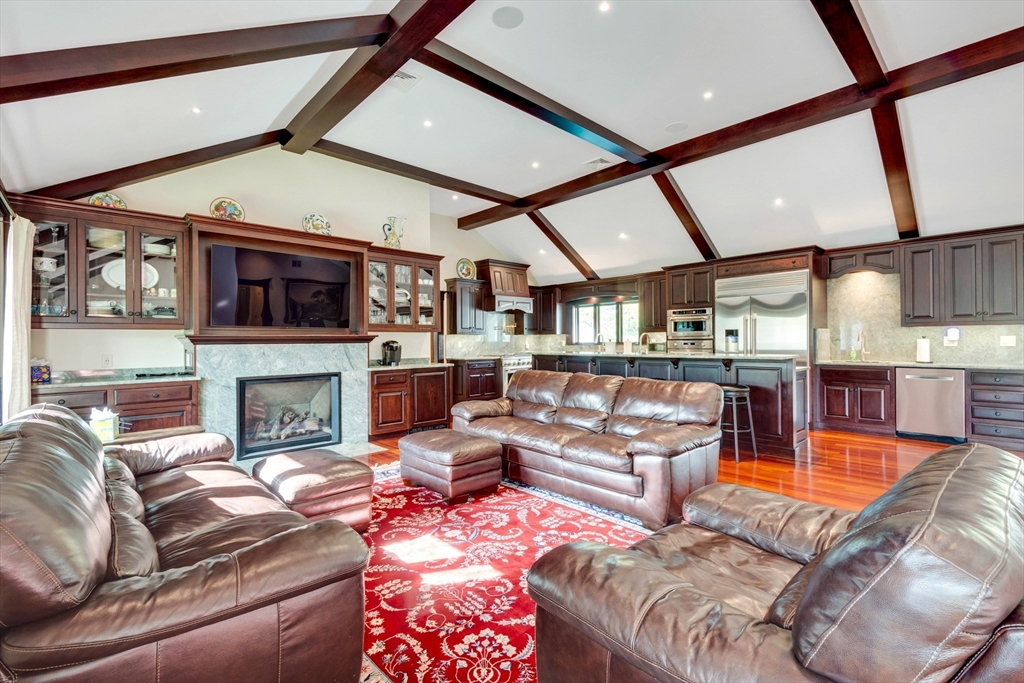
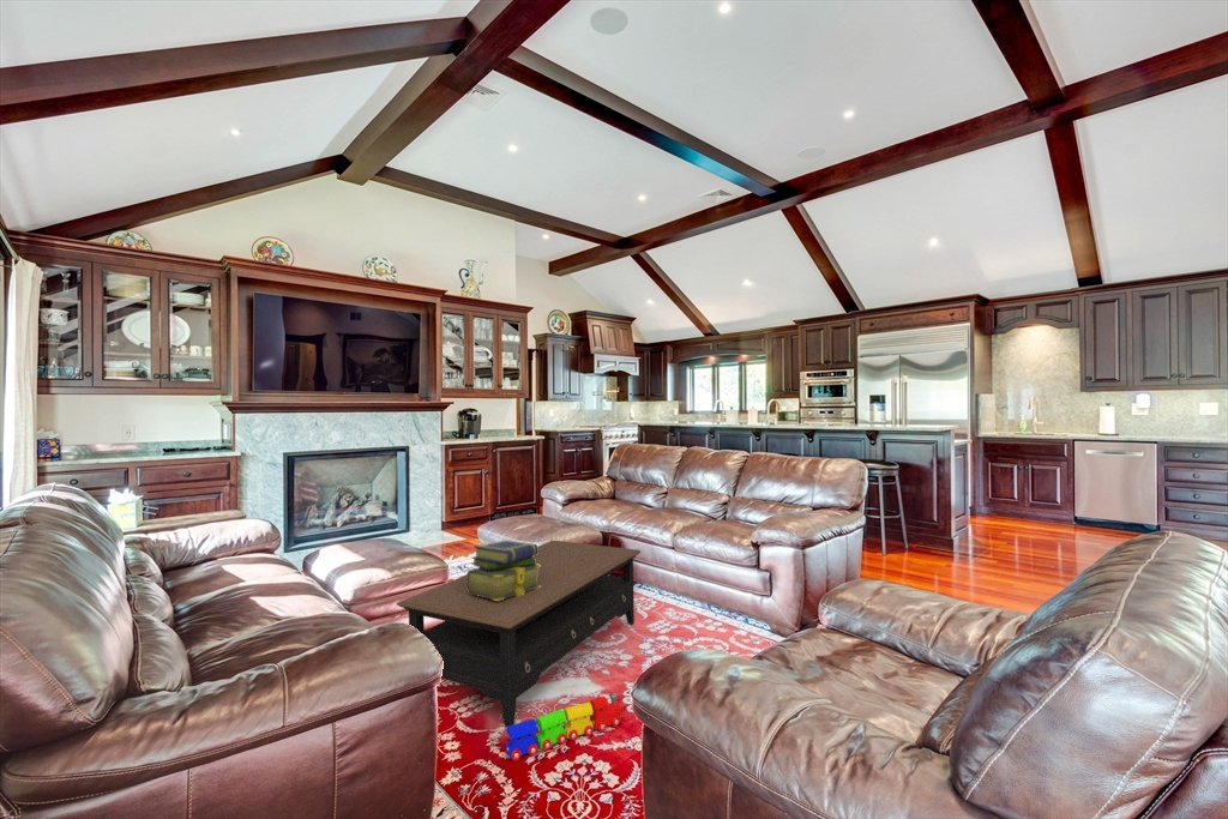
+ coffee table (536, 613)
+ toy train (565, 723)
+ stack of books (504, 566)
